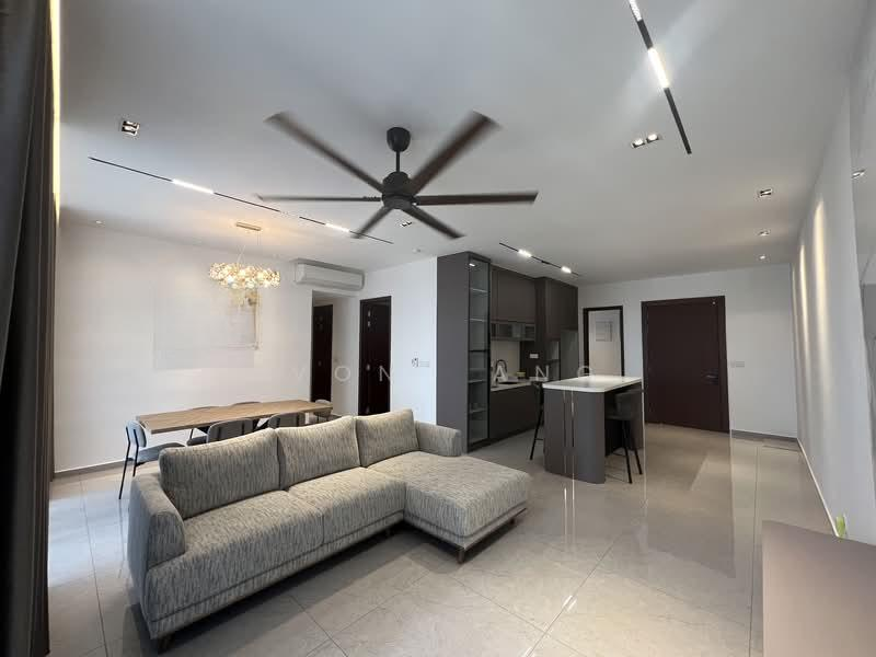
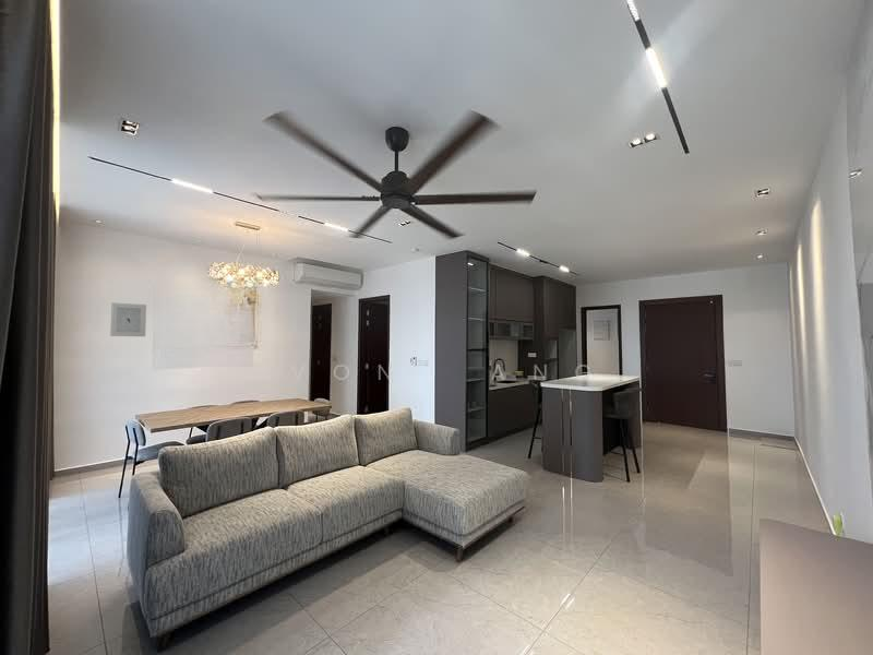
+ wall art (129, 320)
